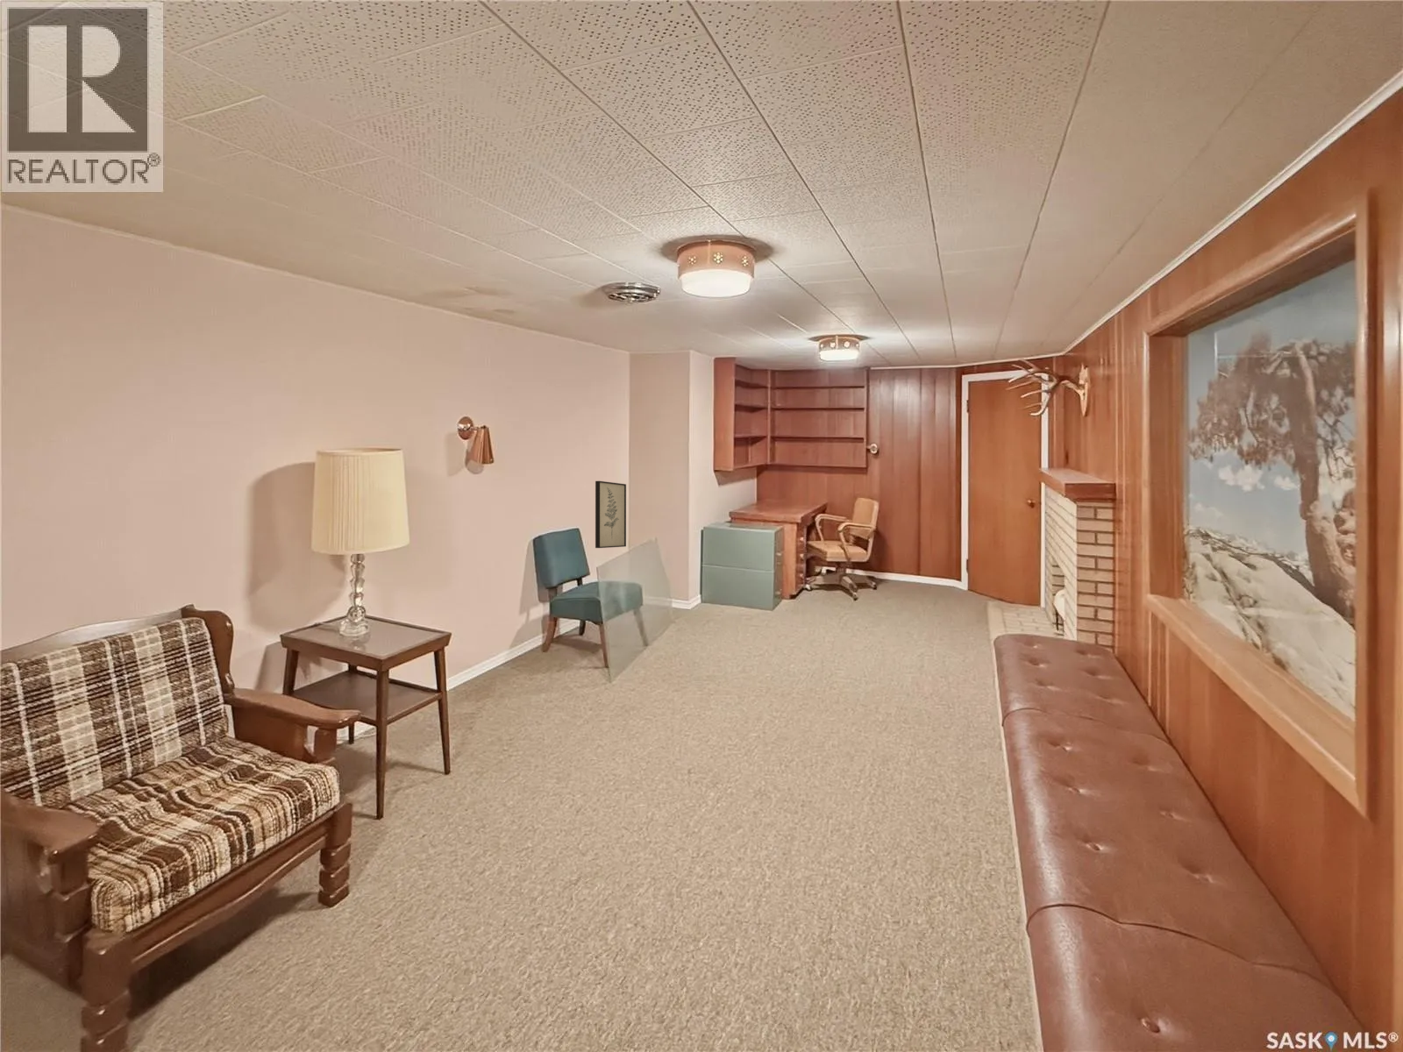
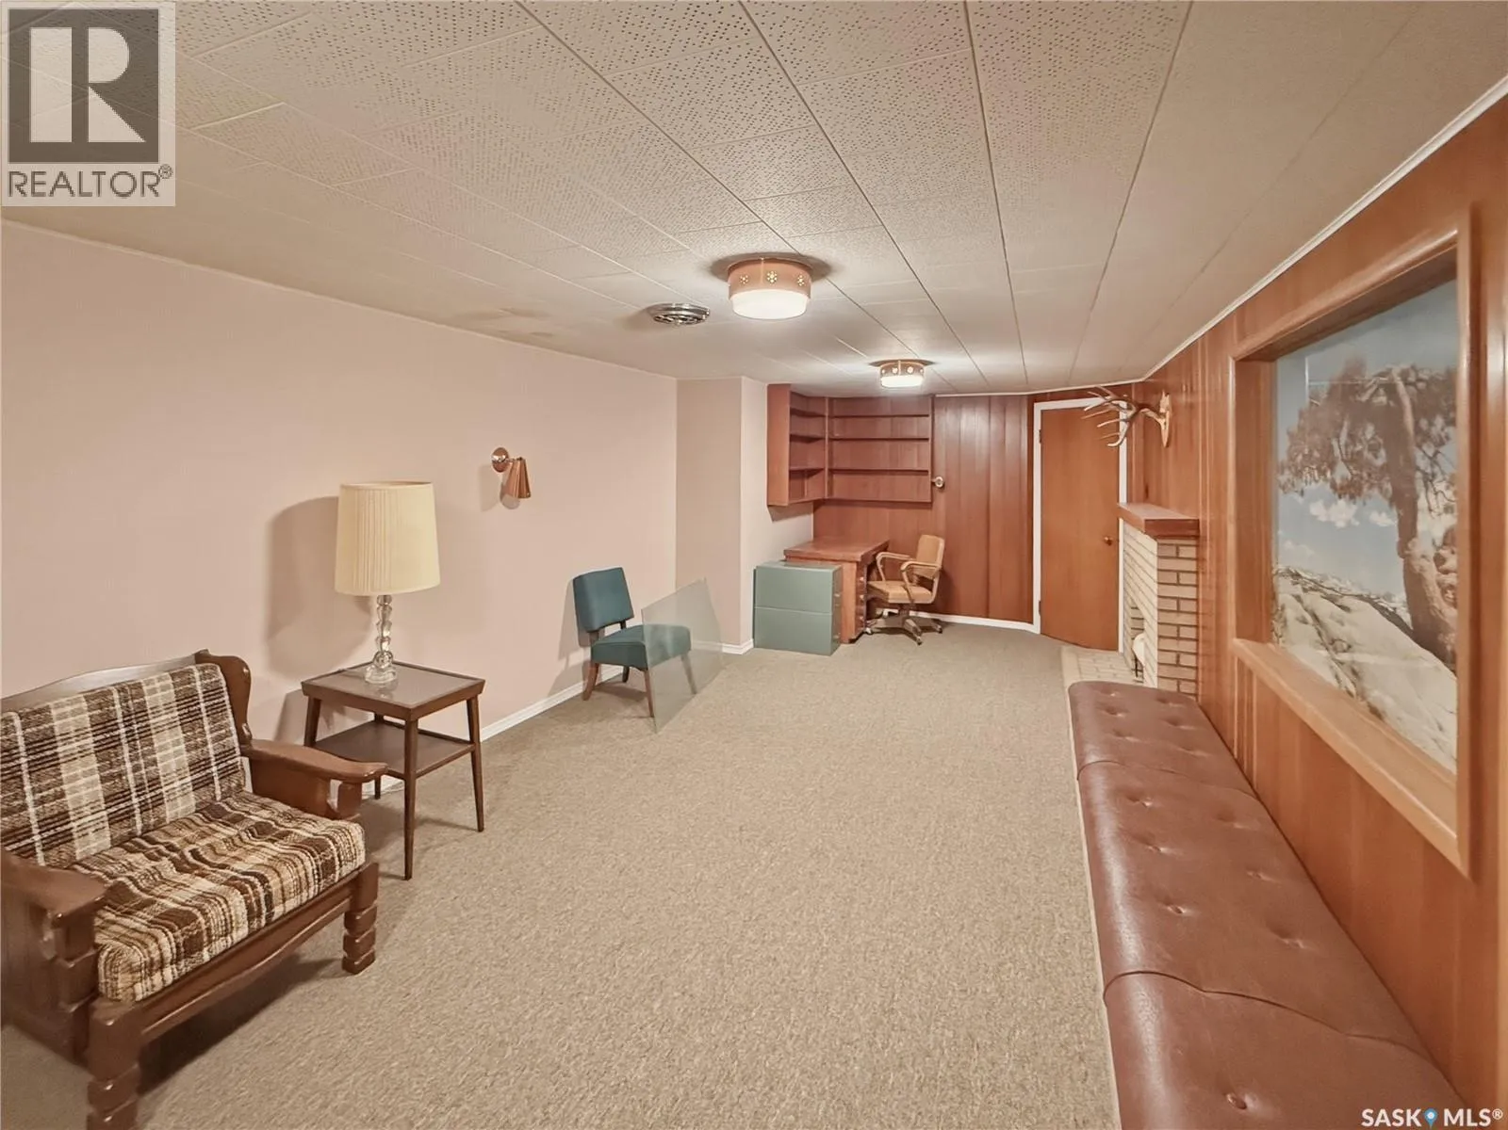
- wall art (611, 515)
